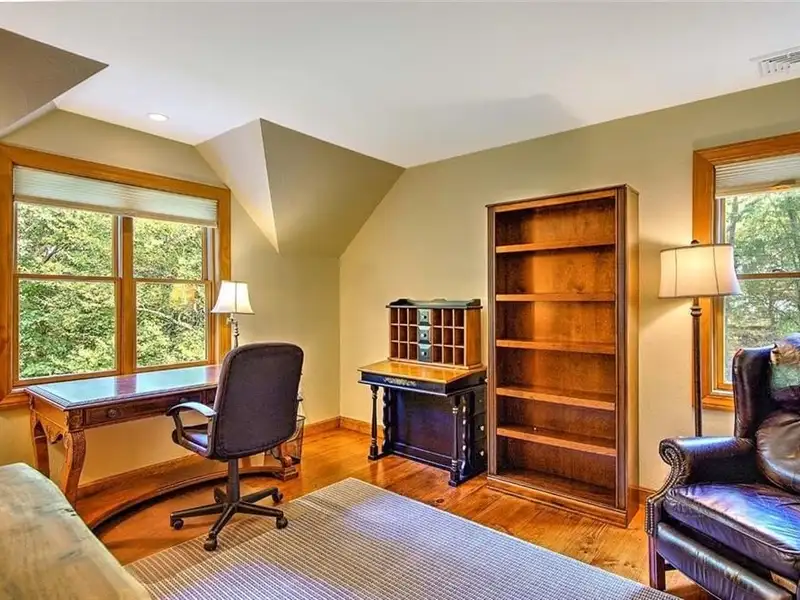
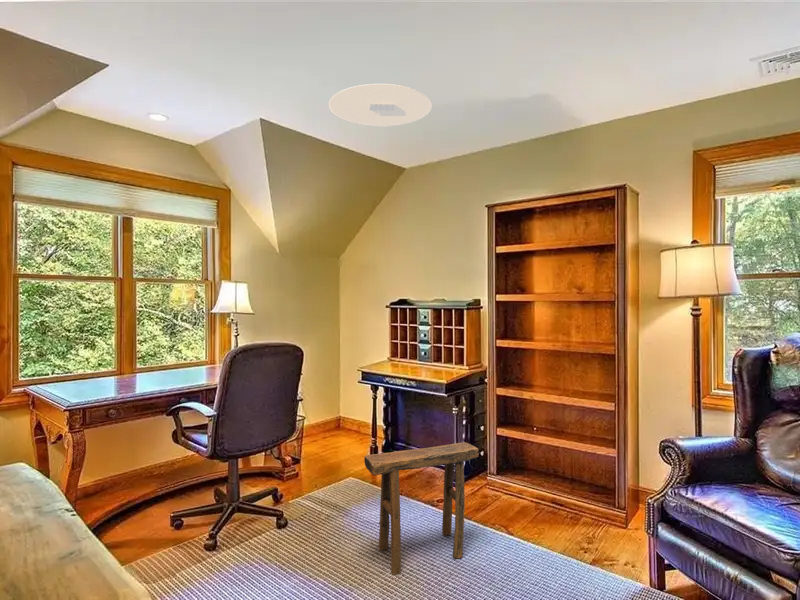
+ stool (443, 501)
+ ceiling light (380, 102)
